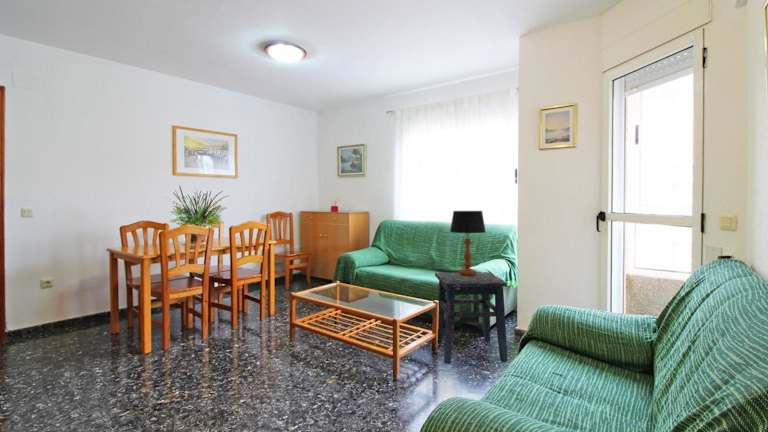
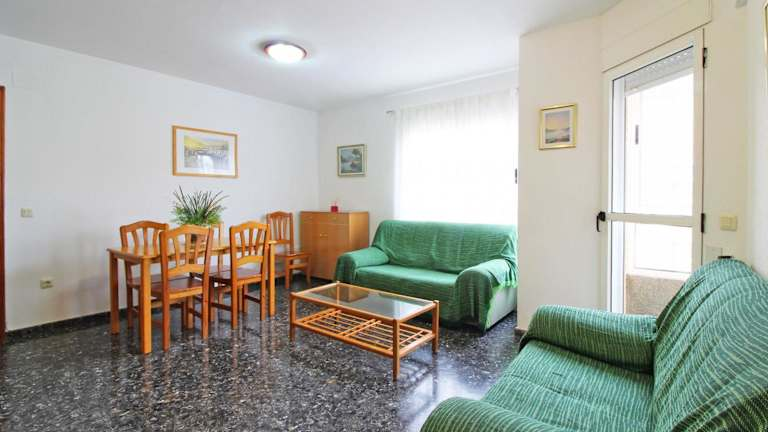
- table lamp (467, 242)
- side table (468, 313)
